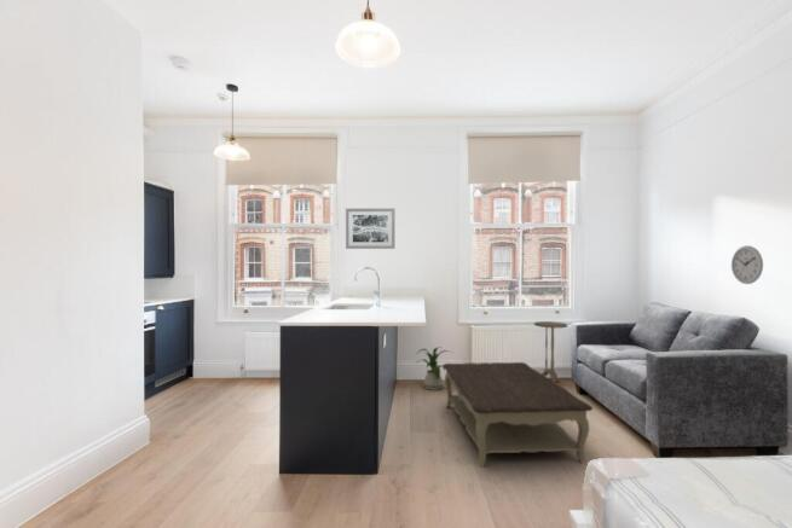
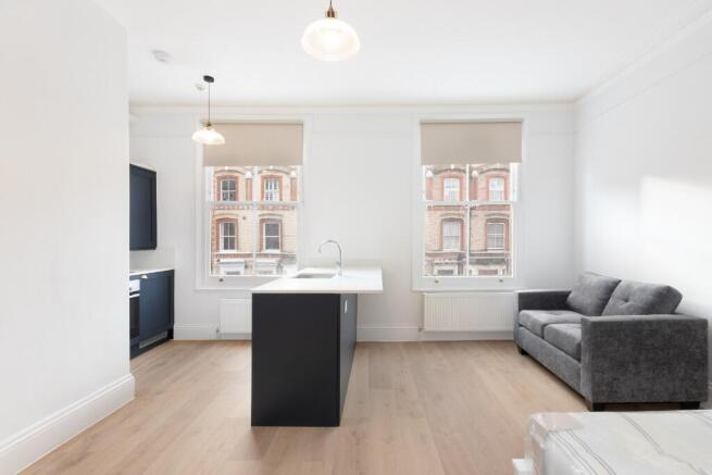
- coffee table (504, 405)
- wall clock (745, 265)
- wall art (370, 228)
- side table (551, 353)
- house plant (434, 364)
